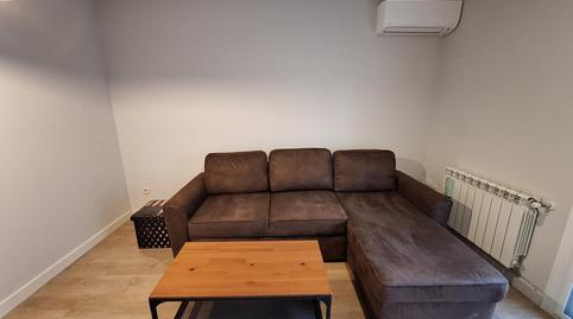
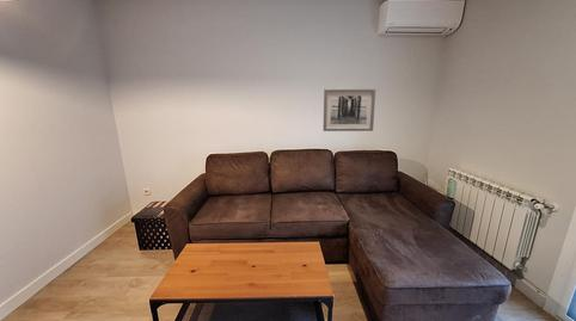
+ wall art (349, 110)
